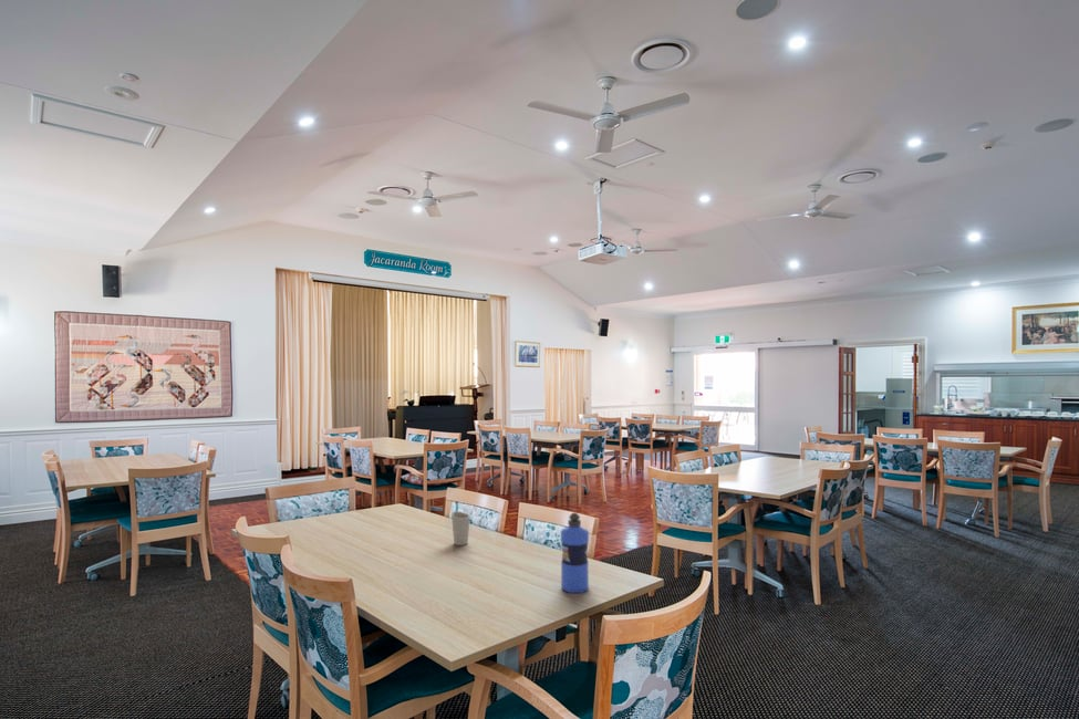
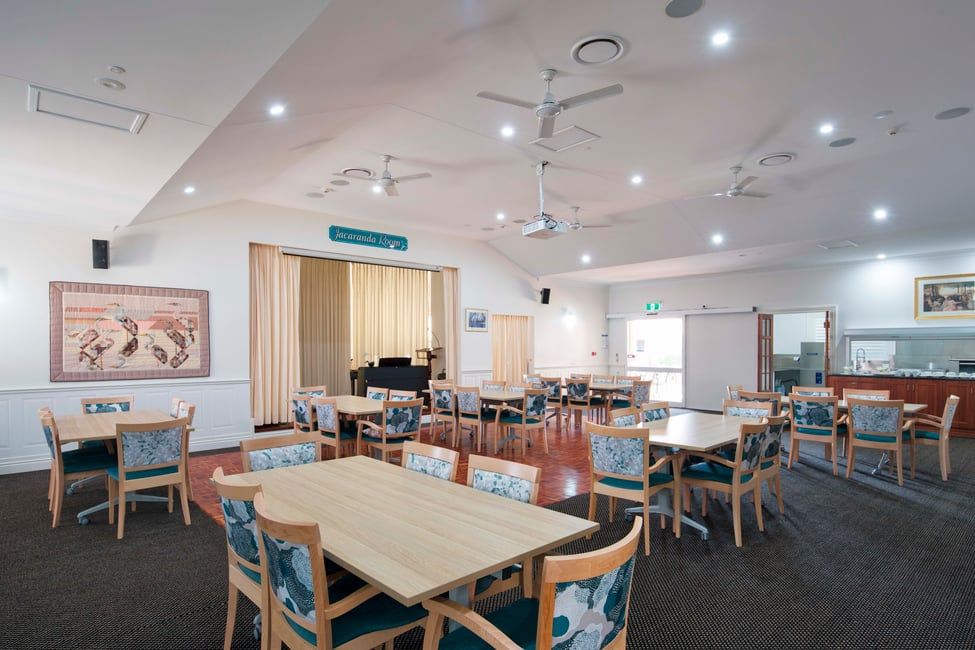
- water bottle (574, 550)
- cup (460, 528)
